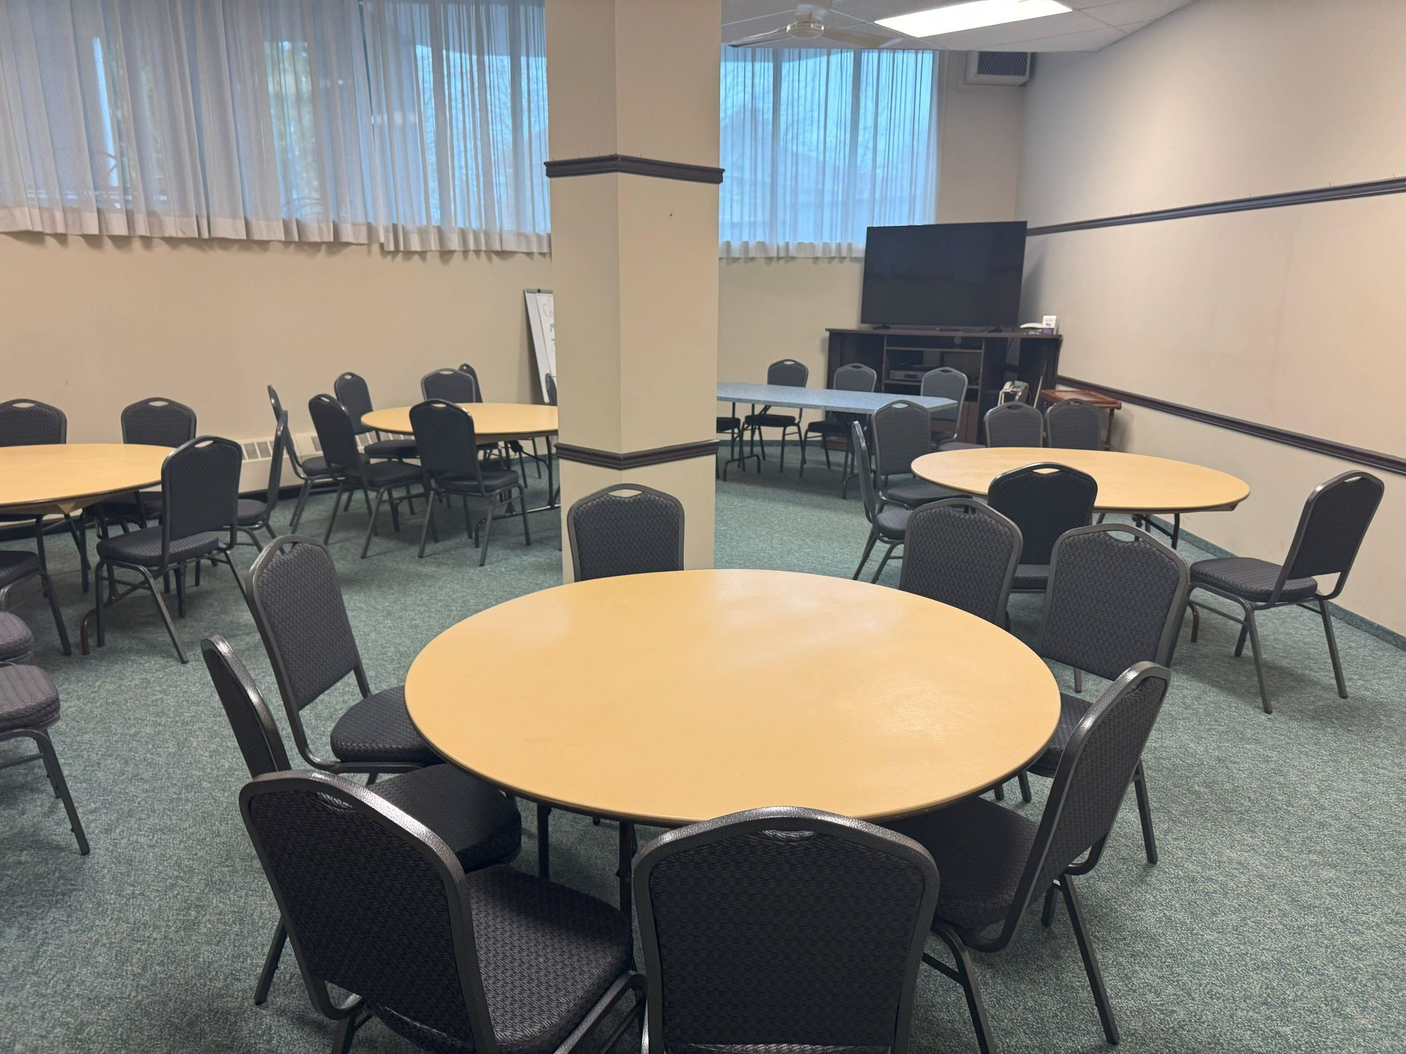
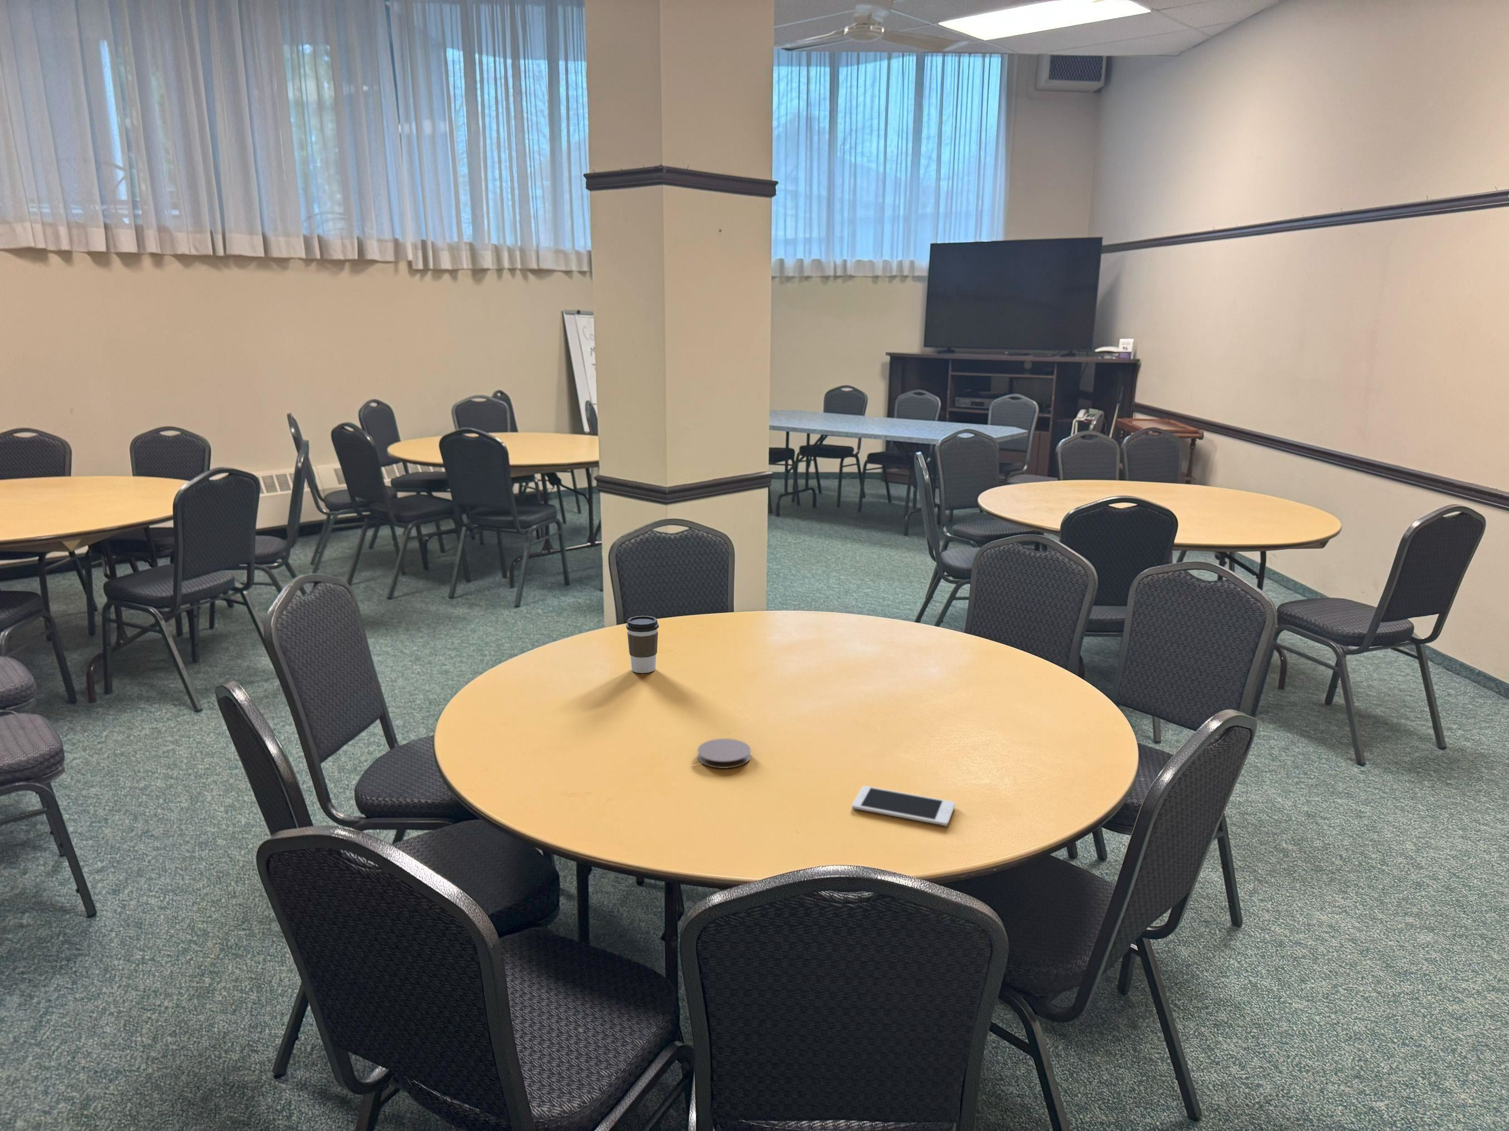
+ coffee cup (643, 644)
+ coaster (724, 753)
+ cell phone (903, 805)
